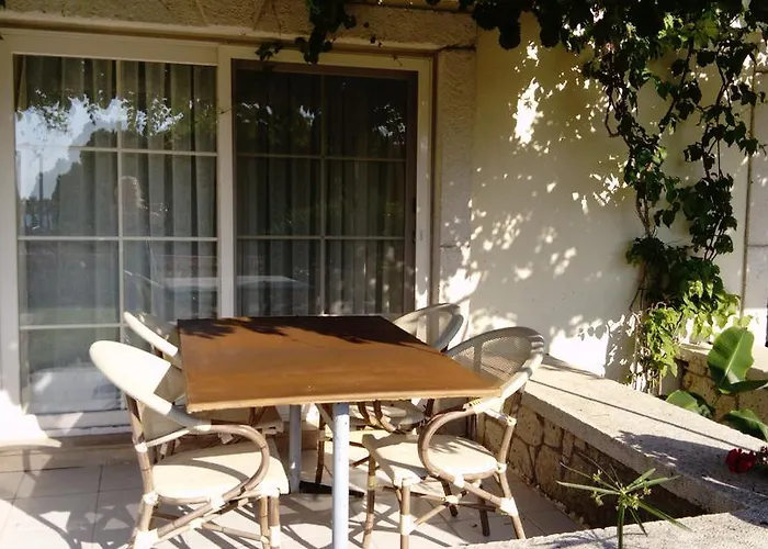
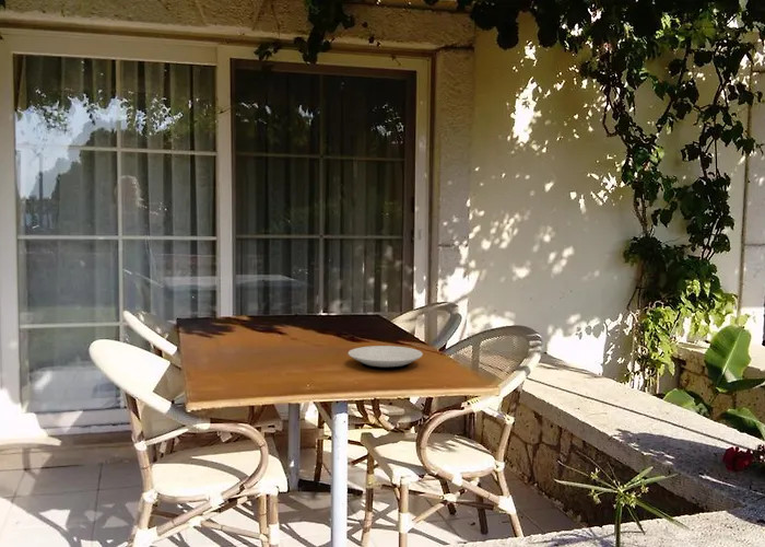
+ plate (385, 358)
